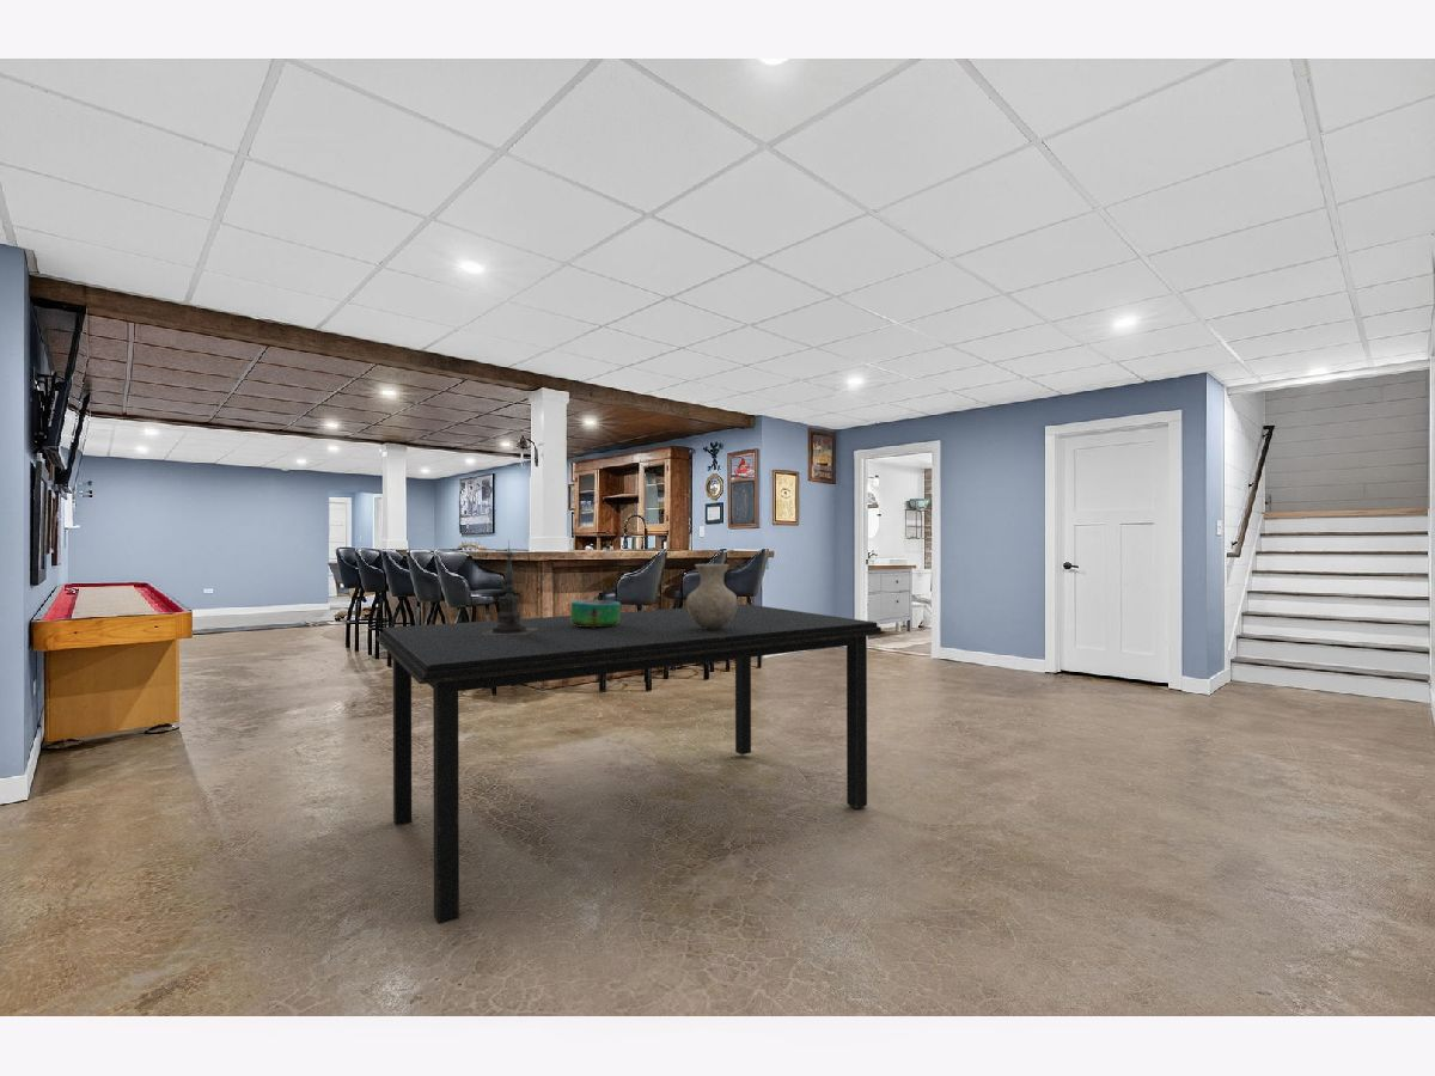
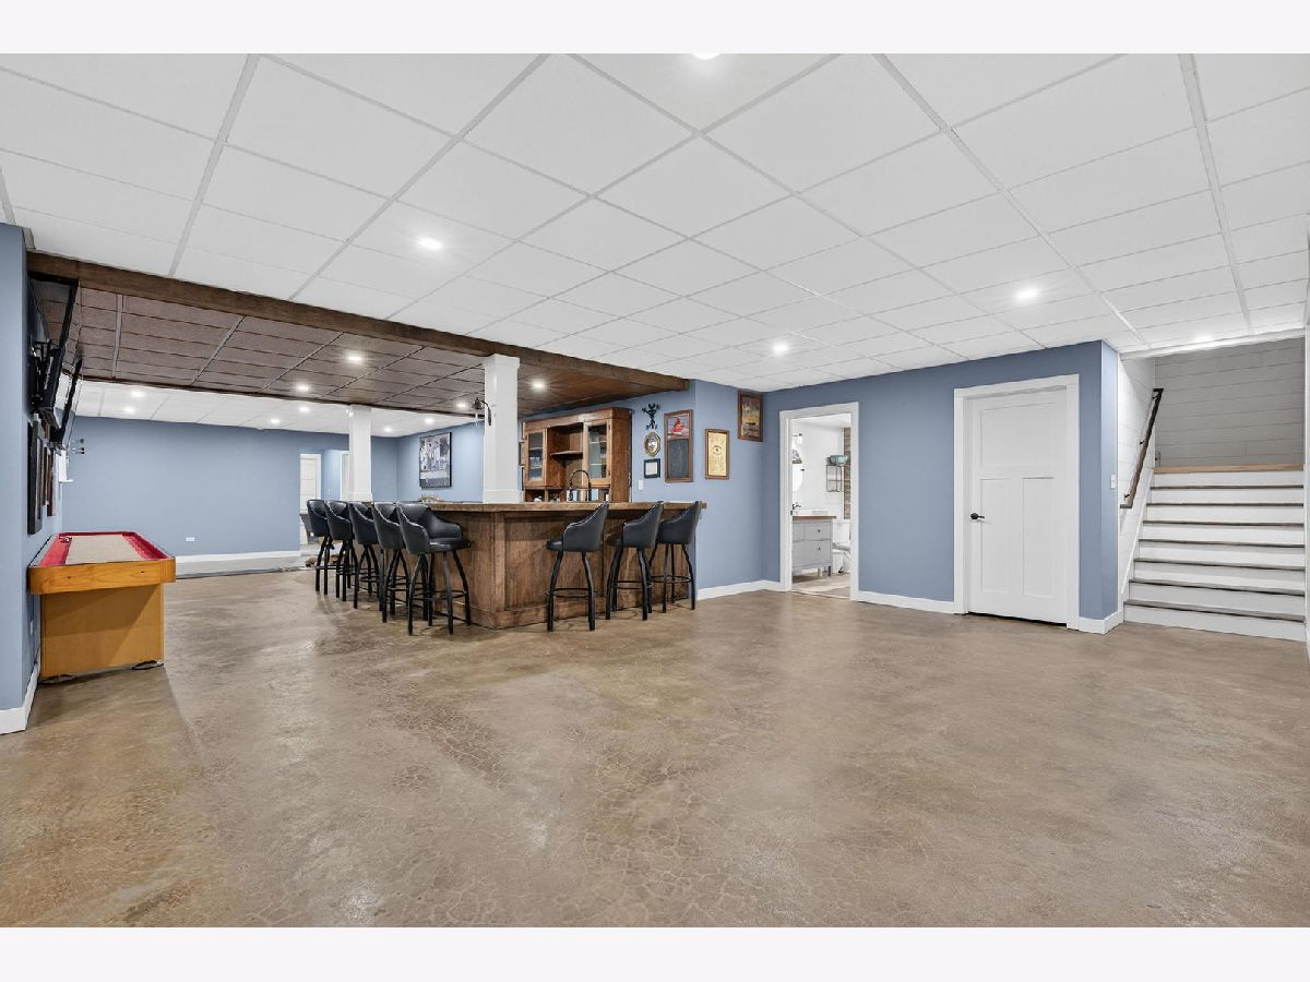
- dining table (628, 671)
- decorative bowl (594, 612)
- vase (712, 595)
- candle holder (509, 585)
